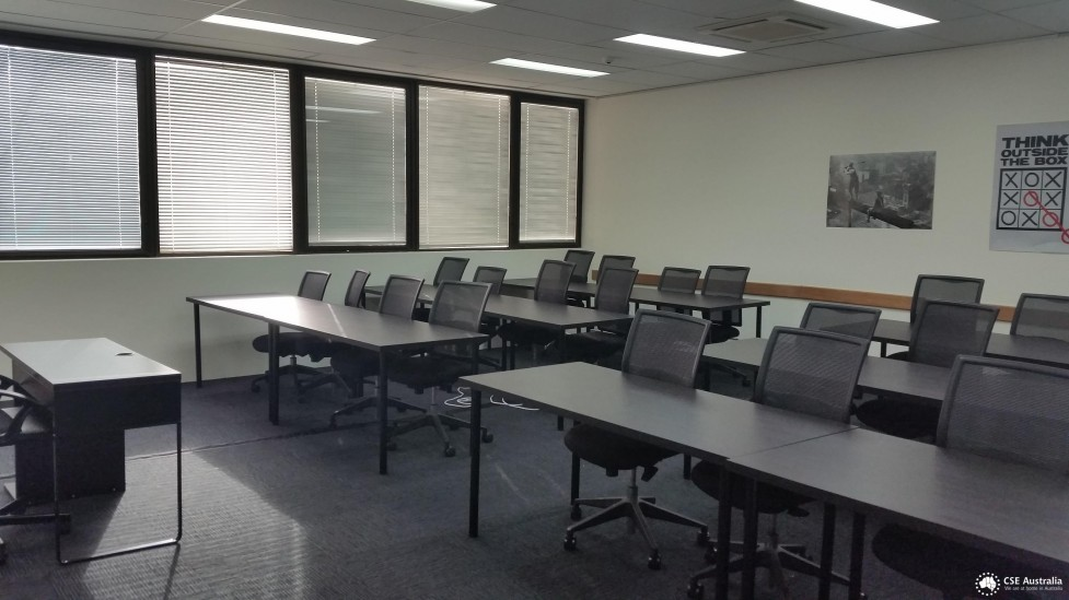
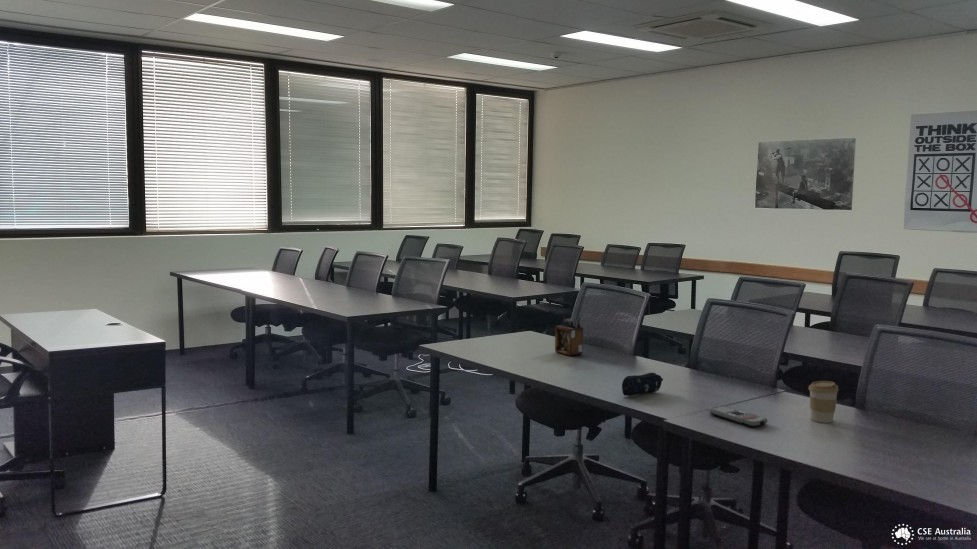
+ remote control (736, 416)
+ desk organizer (568, 334)
+ coffee cup (822, 401)
+ pencil case (641, 384)
